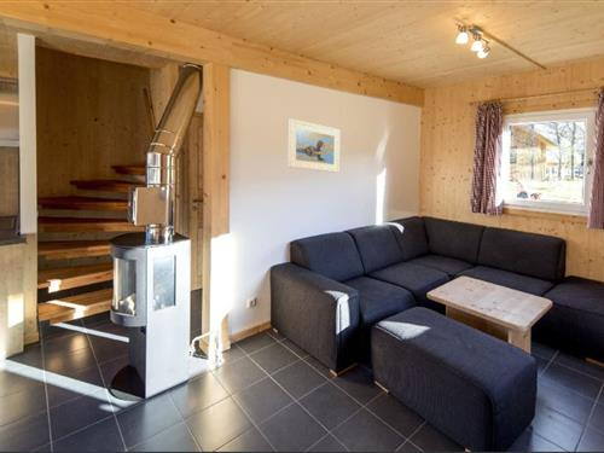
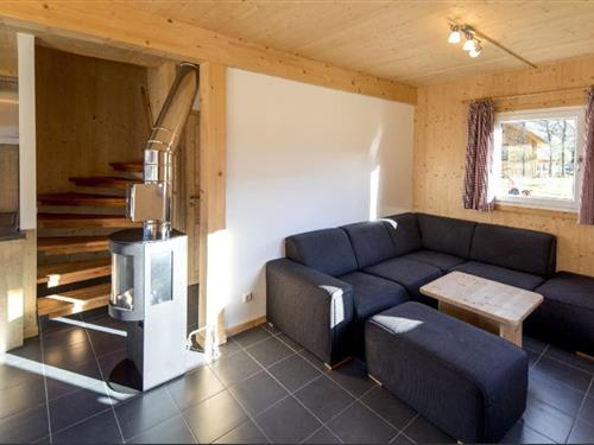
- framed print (315, 147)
